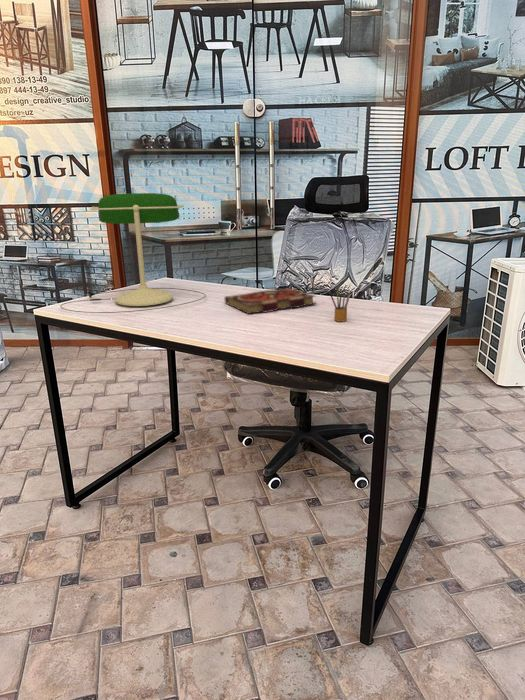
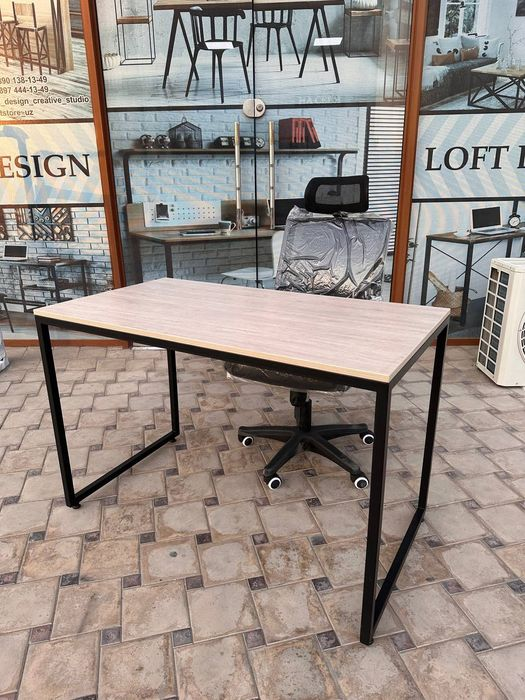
- book (270, 297)
- pencil box (339, 305)
- desk lamp (137, 250)
